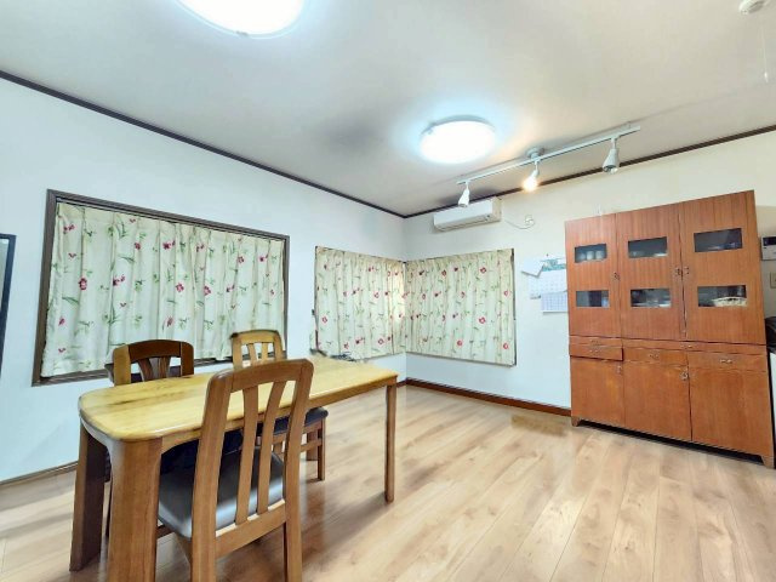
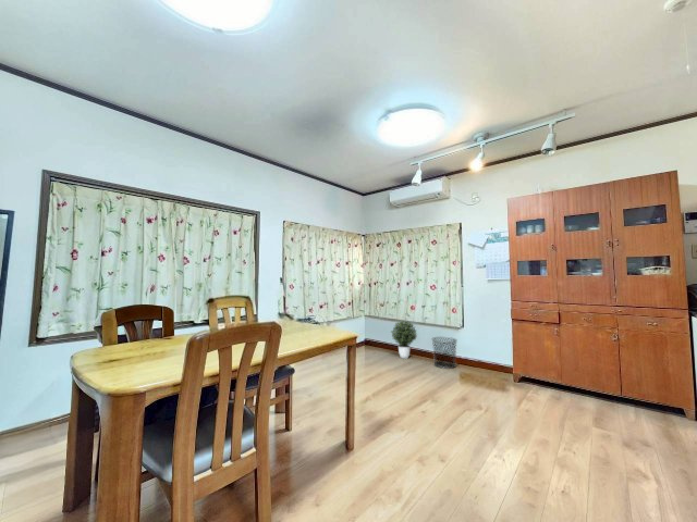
+ potted plant (404, 338)
+ waste bin (444, 351)
